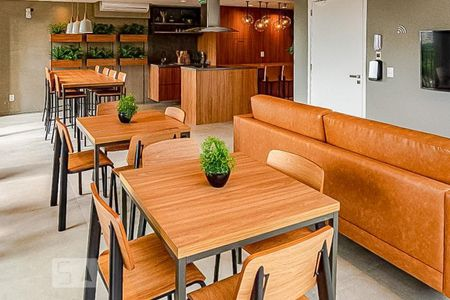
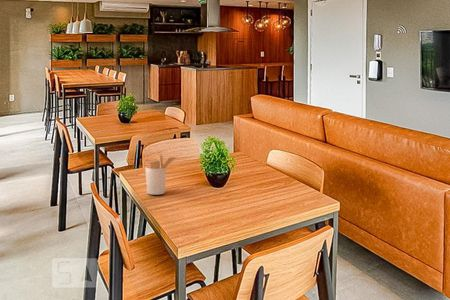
+ utensil holder (161, 173)
